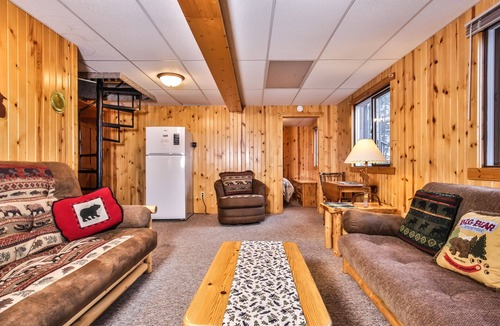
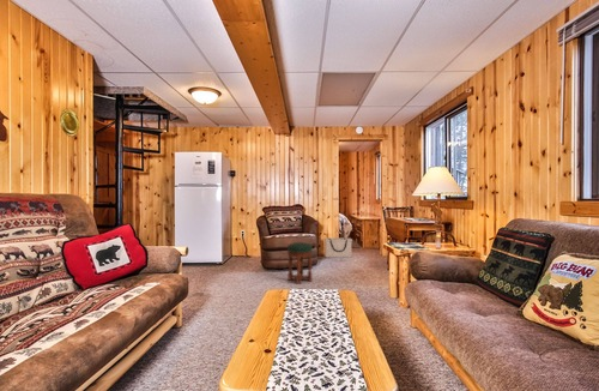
+ stool (300, 261)
+ storage bin (338, 247)
